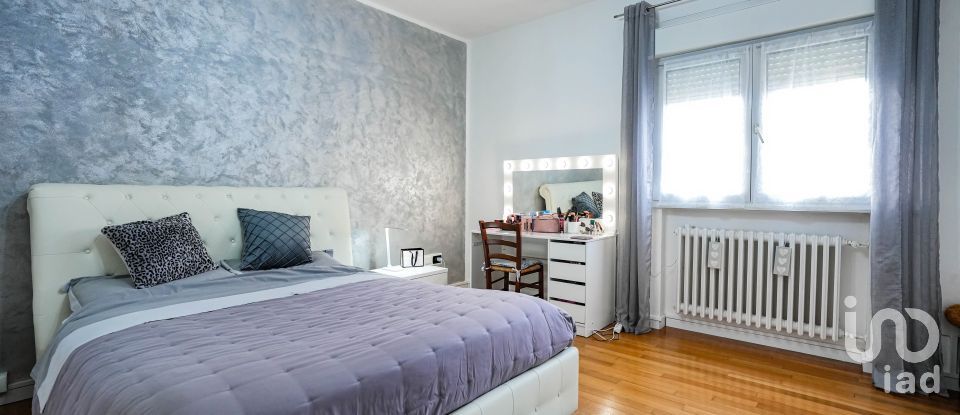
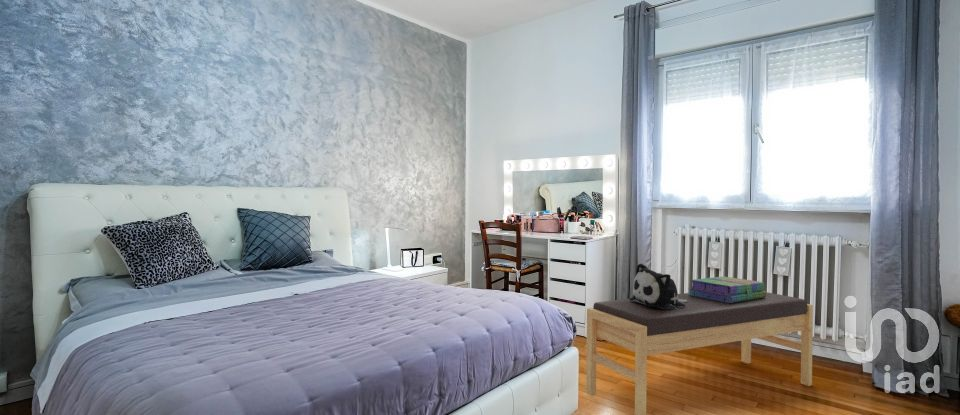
+ stack of books (727, 288)
+ plush toy (663, 284)
+ bench (701, 344)
